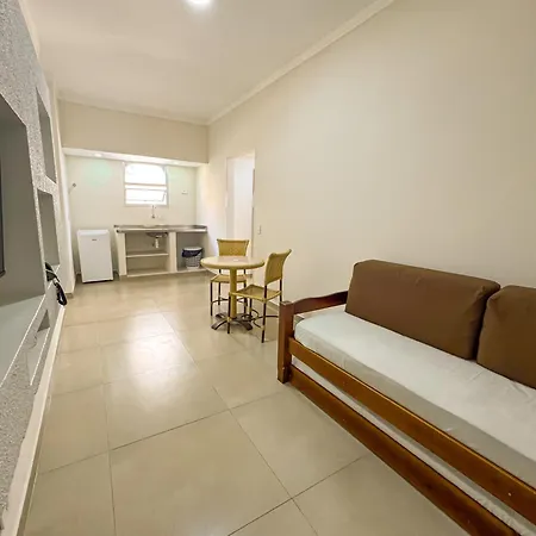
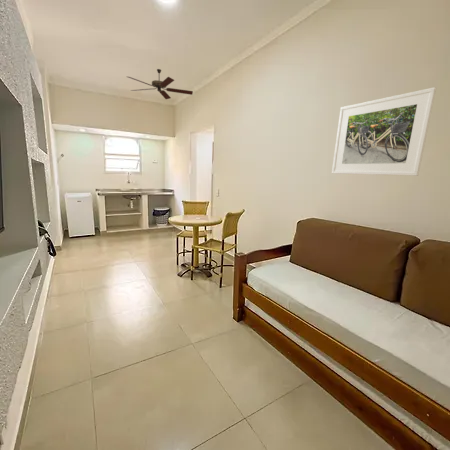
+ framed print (375, 137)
+ ceiling fan (161, 81)
